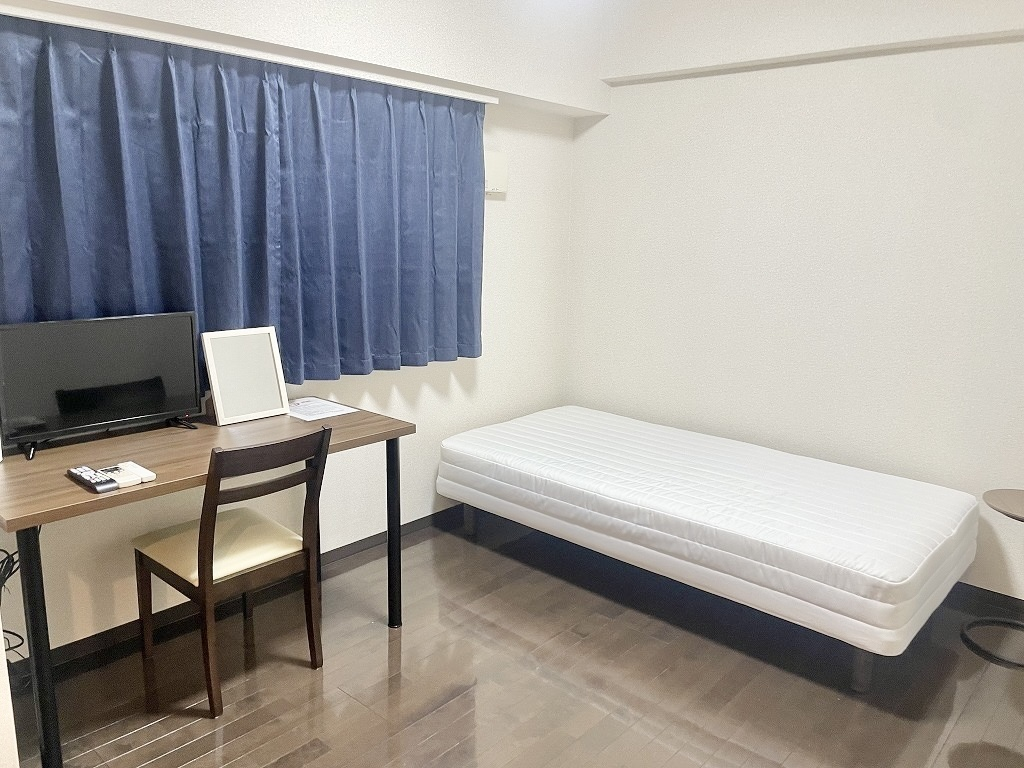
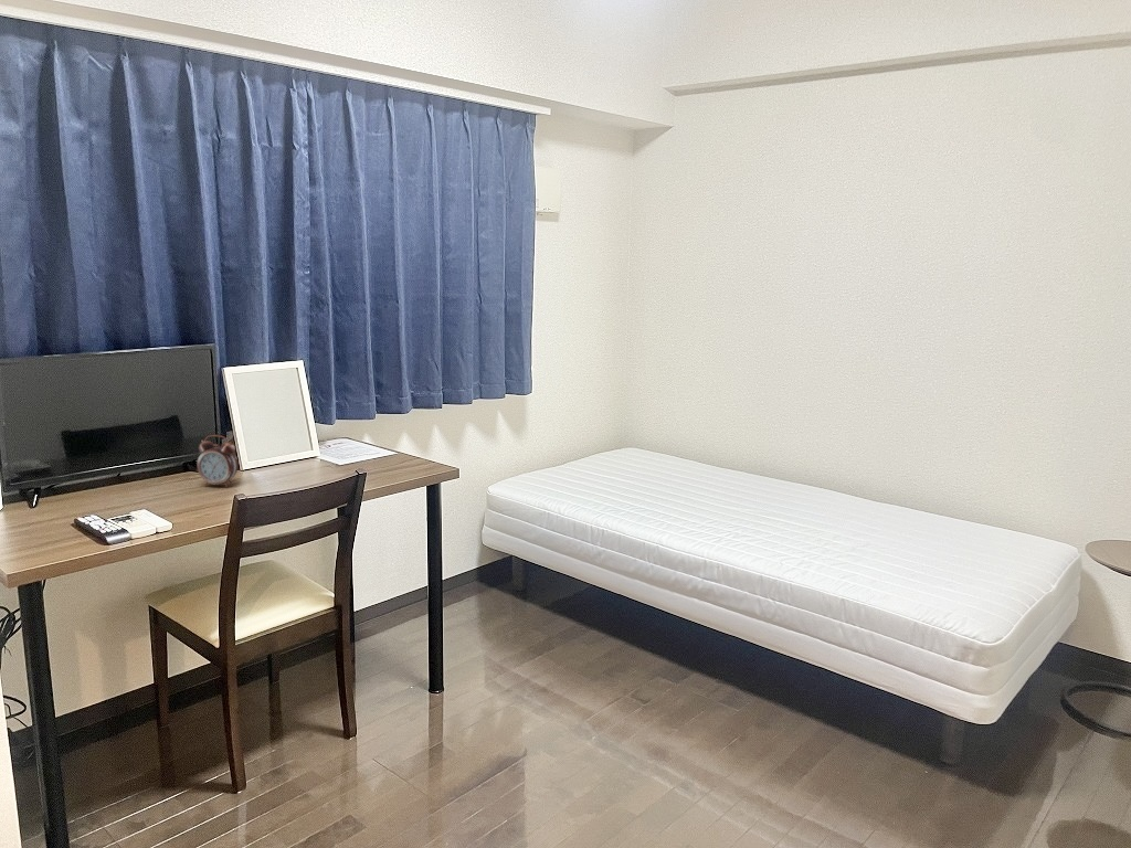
+ alarm clock (216, 459)
